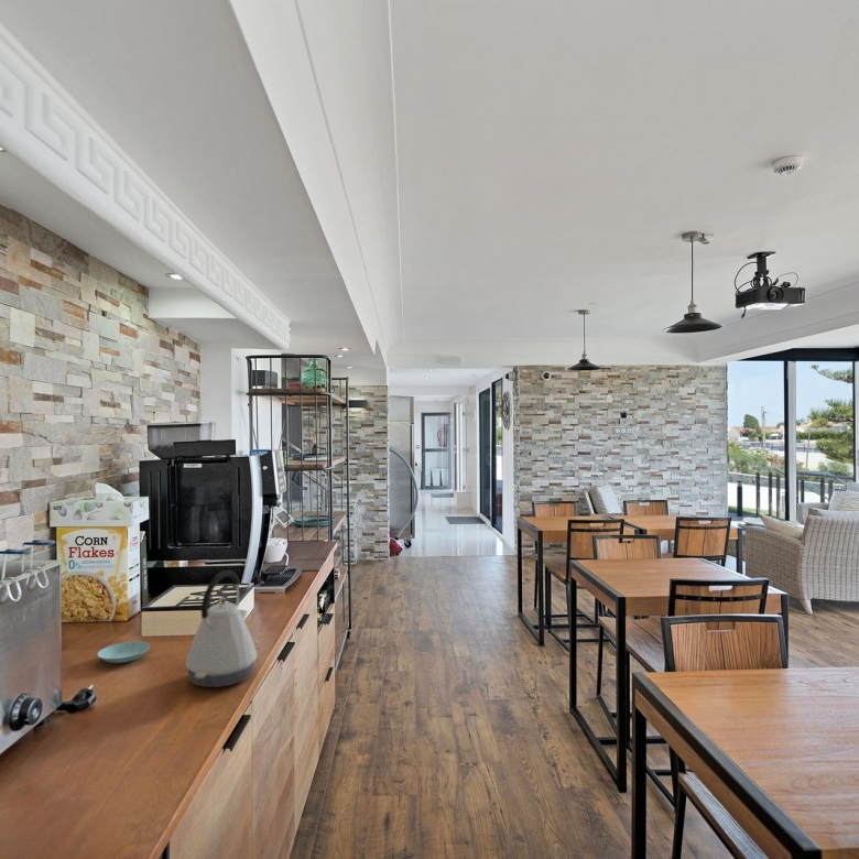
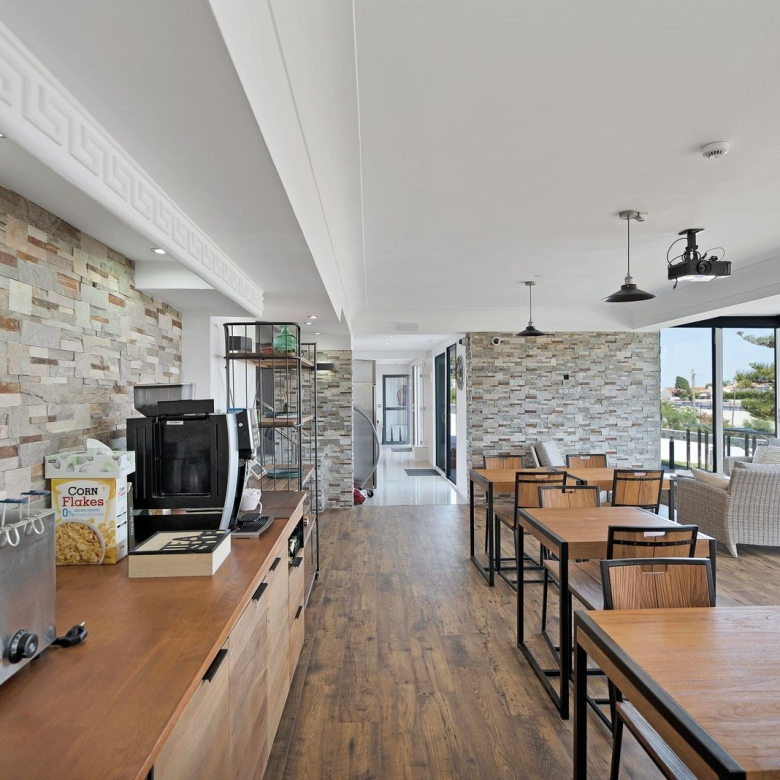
- kettle (224, 623)
- saucer (123, 653)
